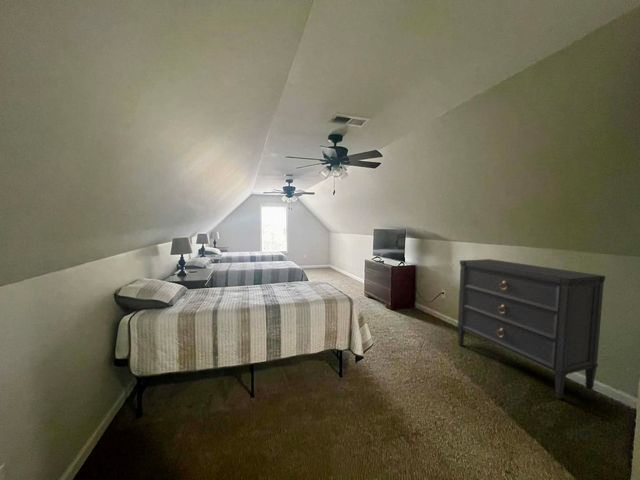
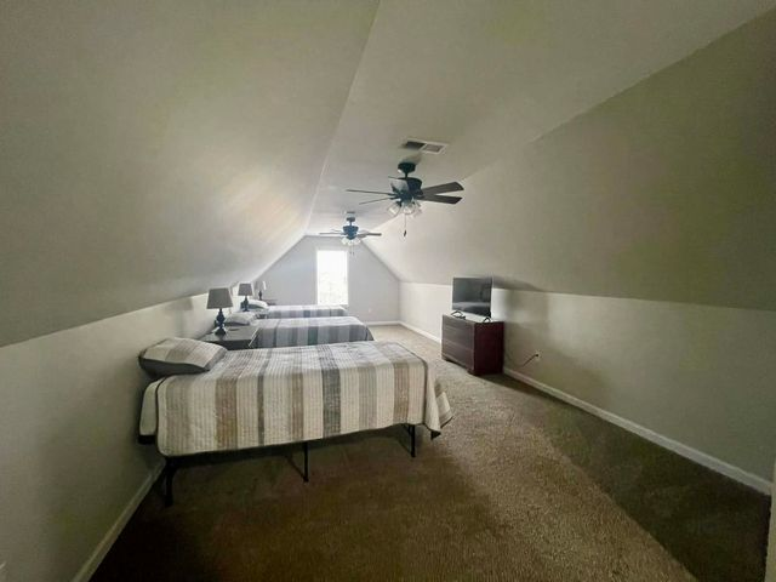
- dresser (517, 315)
